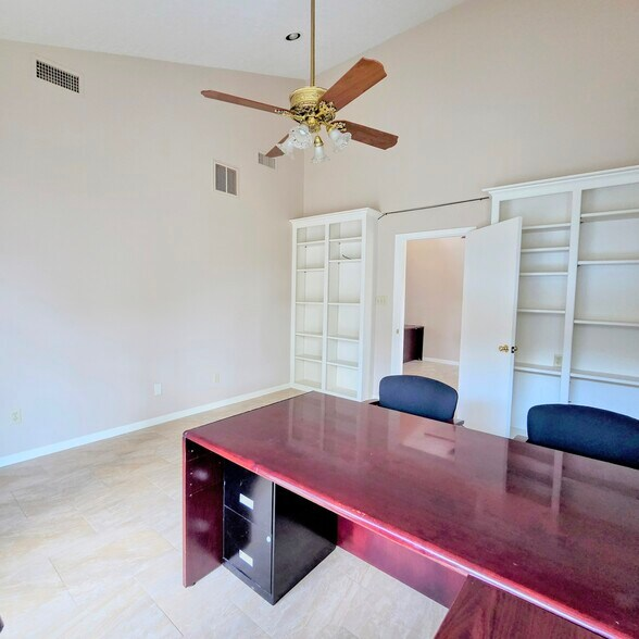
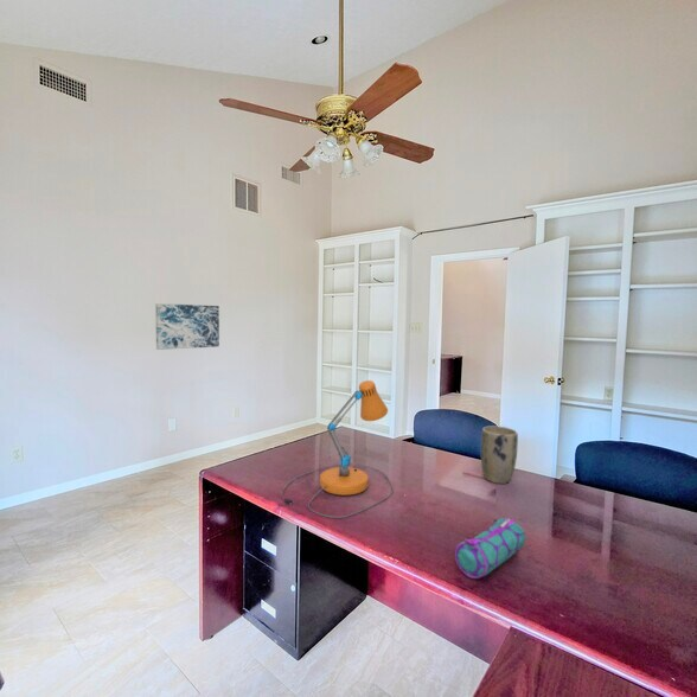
+ plant pot (498, 454)
+ pencil case (491, 545)
+ desk lamp (338, 439)
+ wall art (188, 326)
